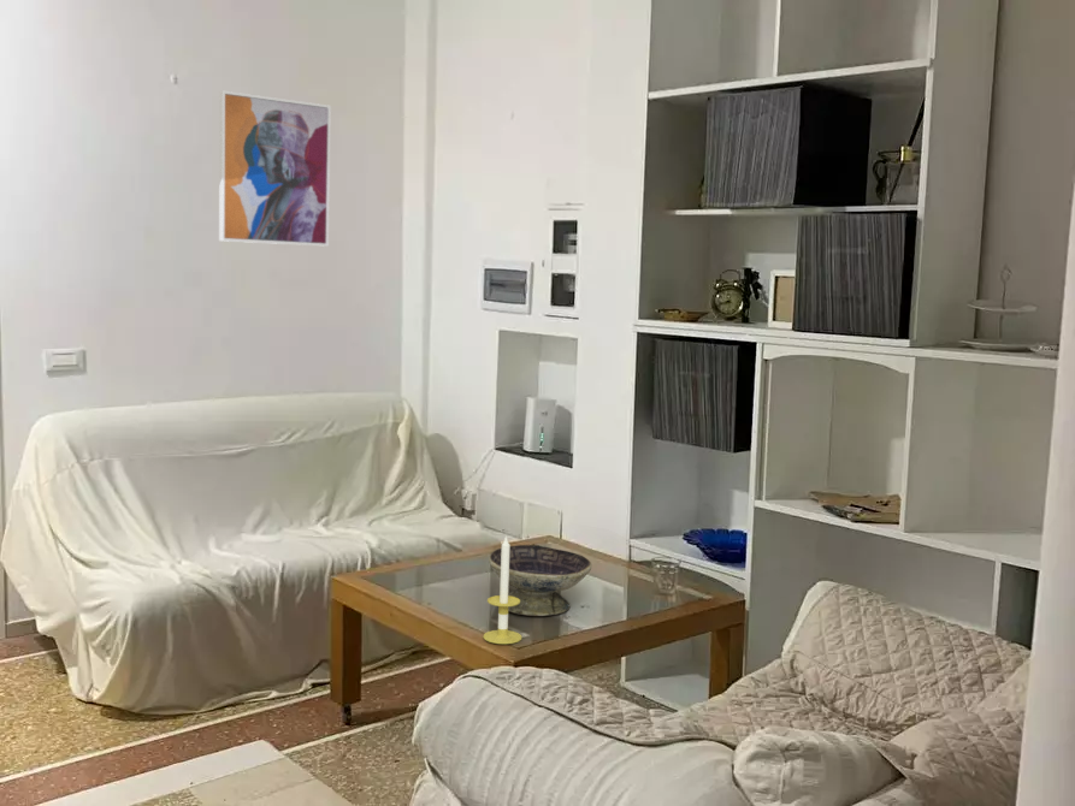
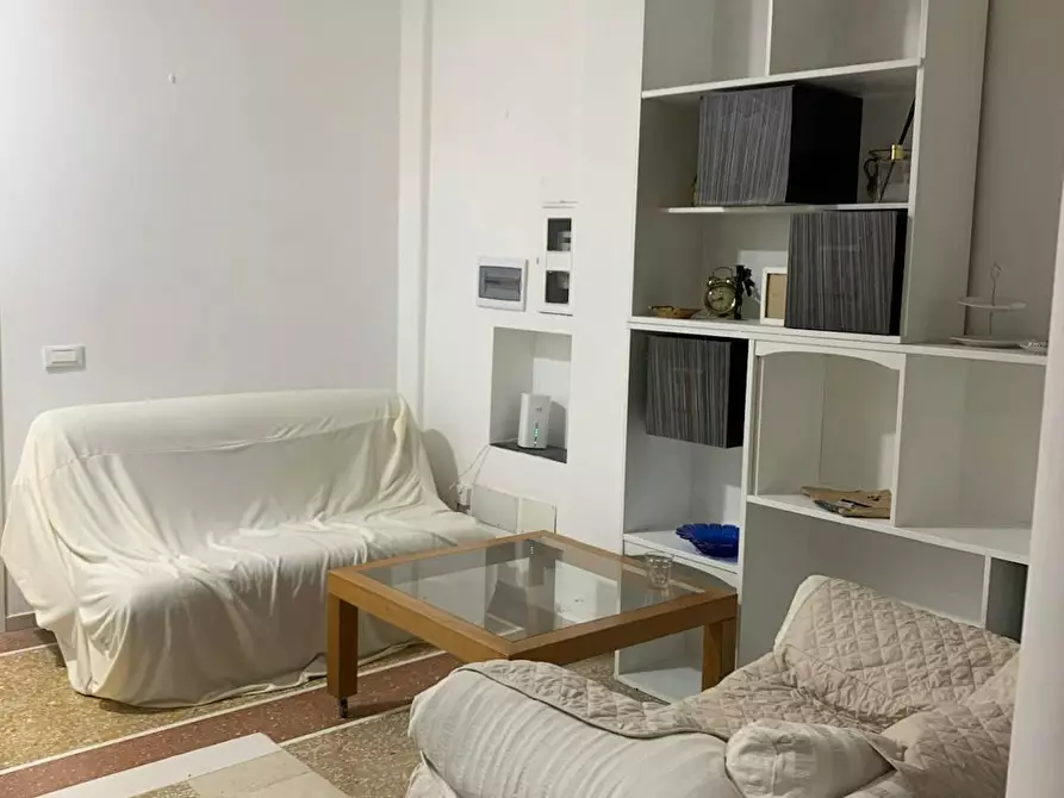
- decorative bowl (539, 581)
- wall art (276, 171)
- candle (503, 586)
